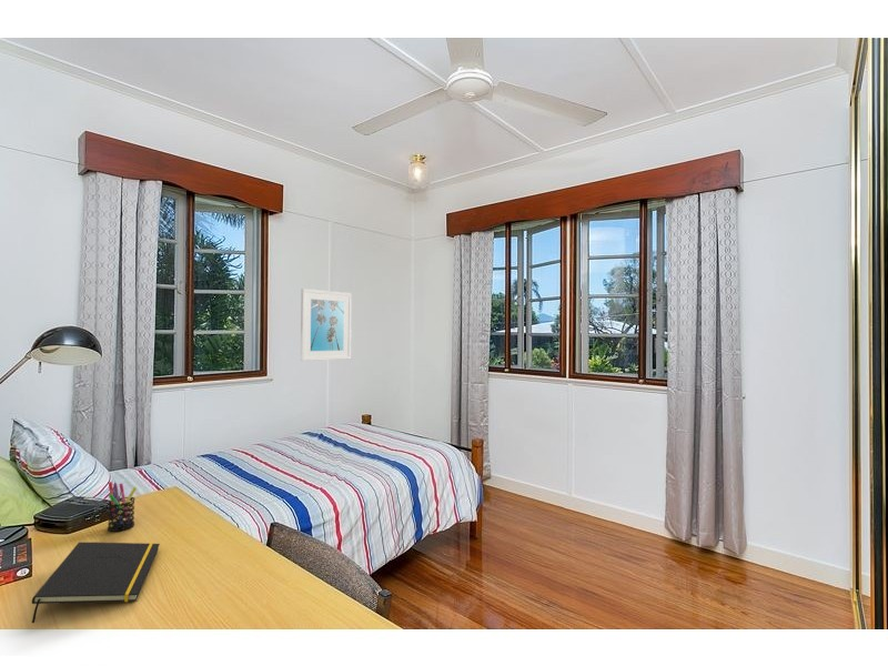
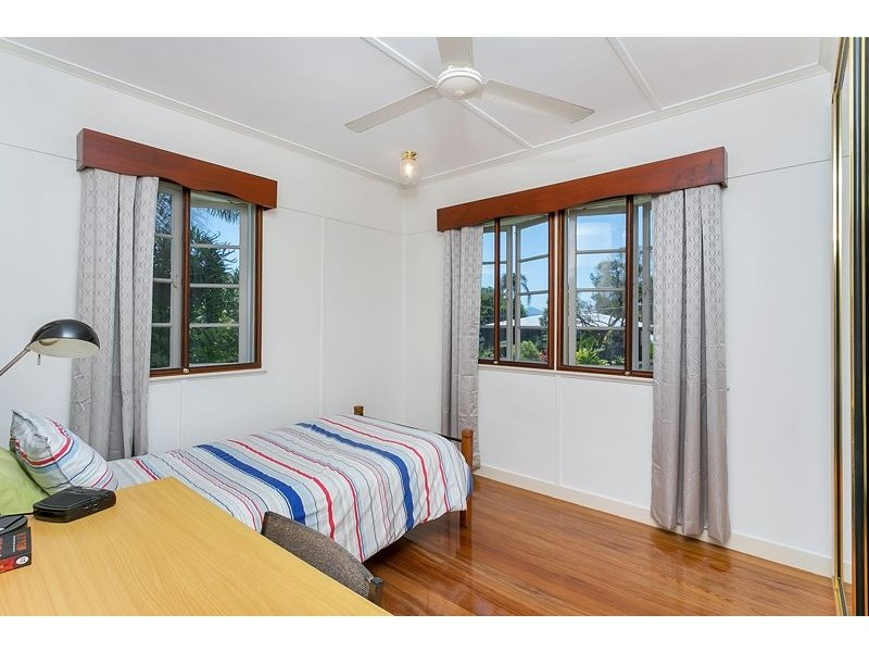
- pen holder (118, 505)
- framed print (326, 325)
- notepad (104, 569)
